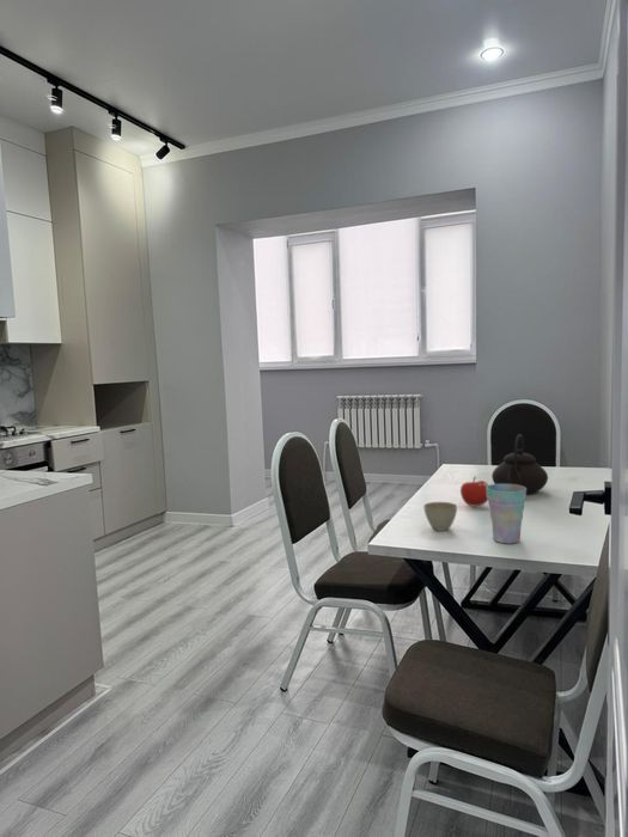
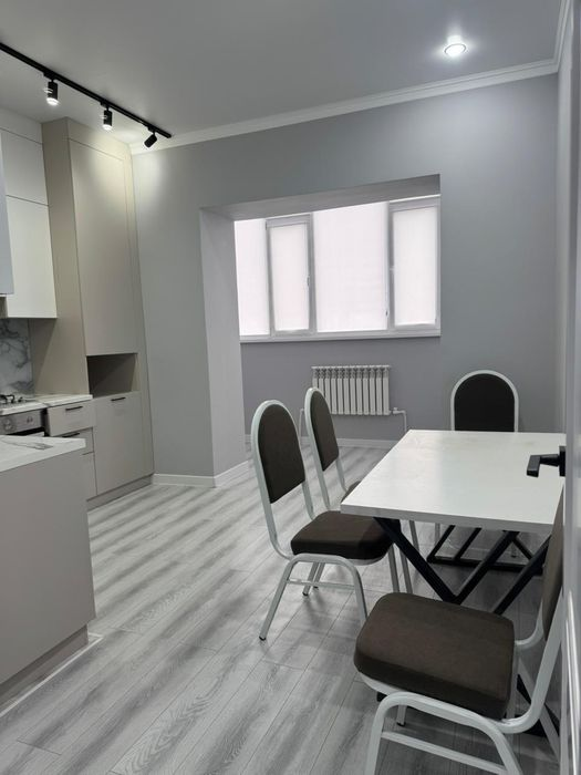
- teapot (518, 463)
- fruit (475, 491)
- flower pot (440, 517)
- cup (506, 513)
